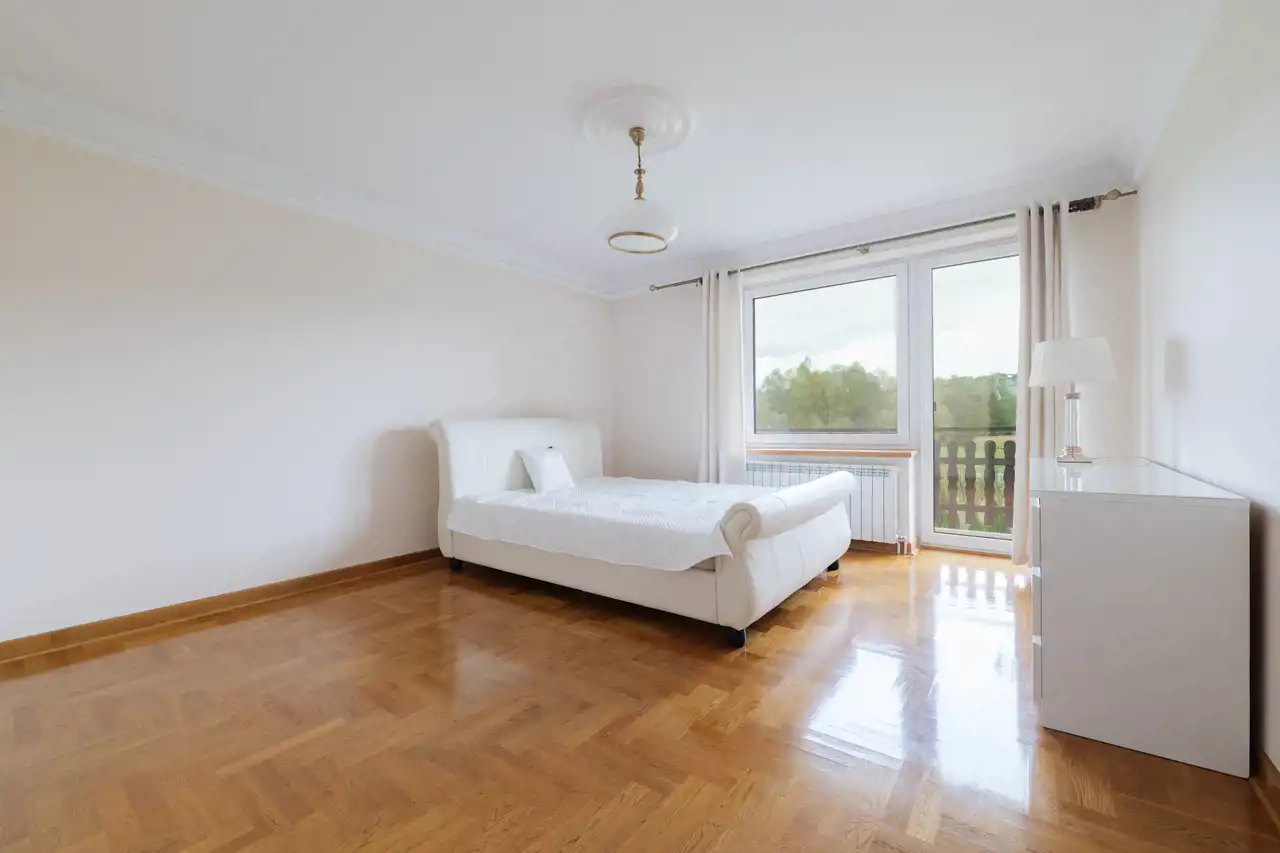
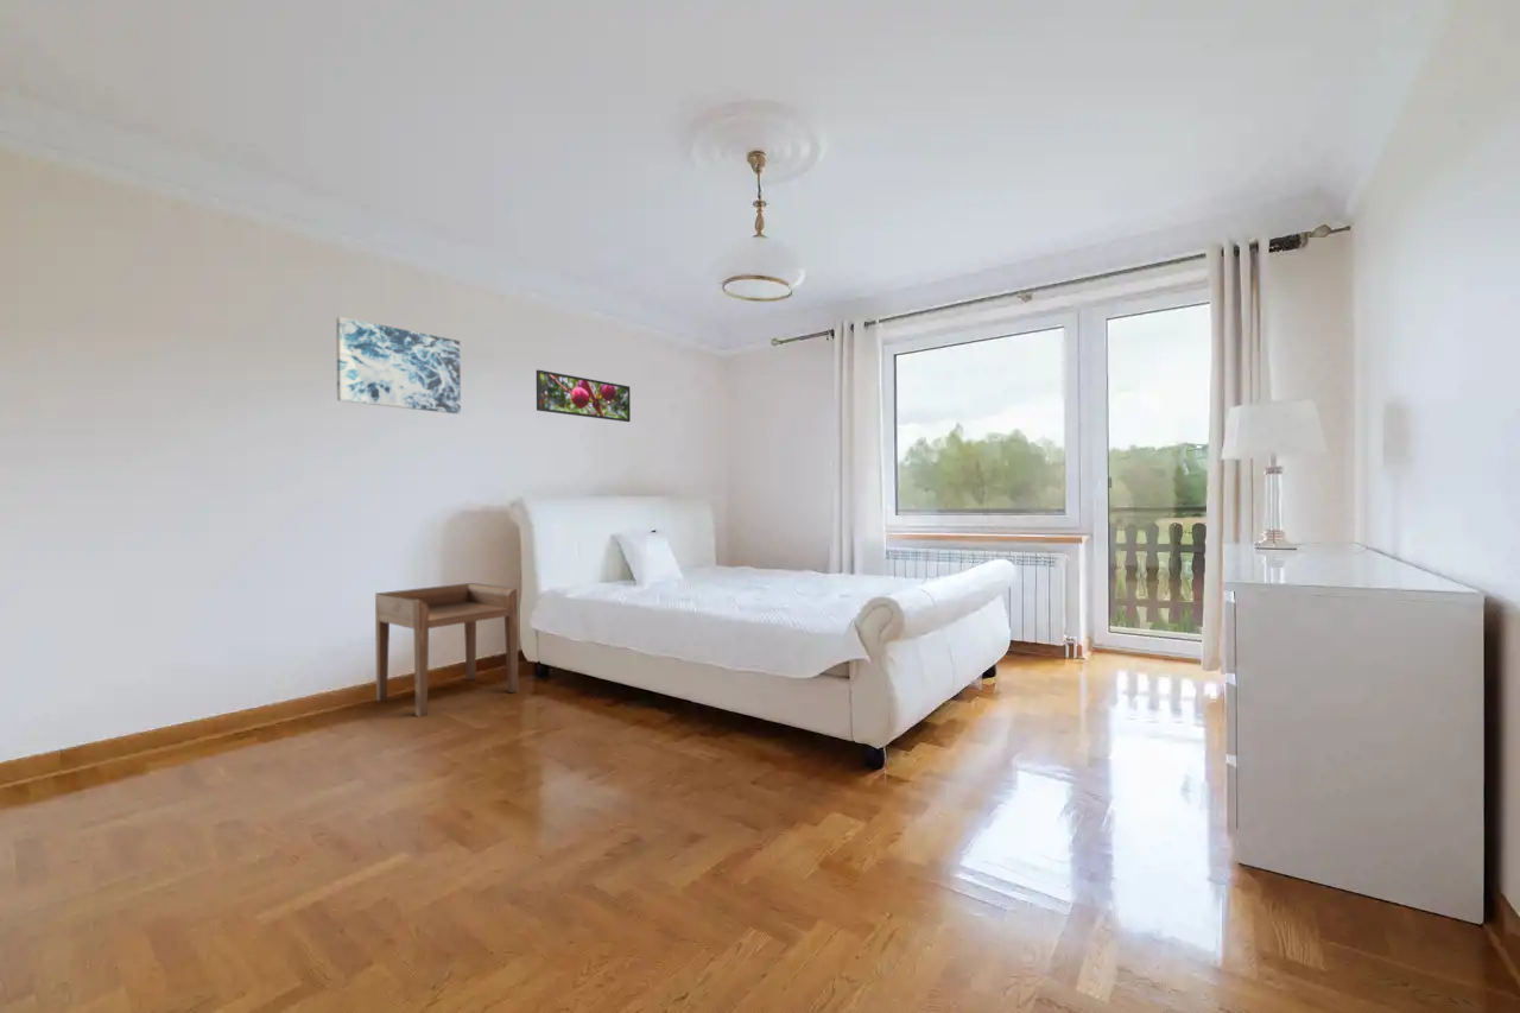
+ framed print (585, 397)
+ side table (466, 642)
+ wall art (401, 368)
